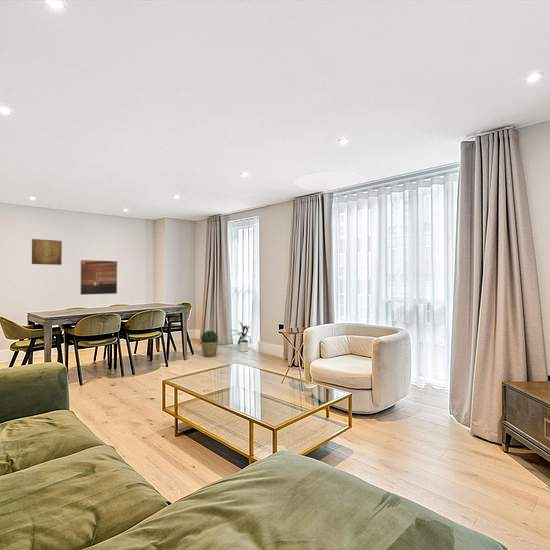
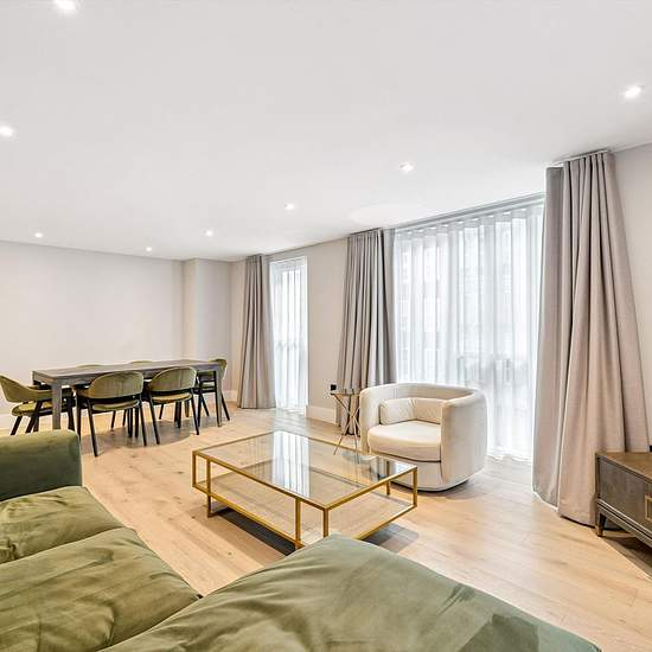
- wall art (47, 252)
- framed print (99, 277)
- house plant (242, 336)
- potted plant (209, 343)
